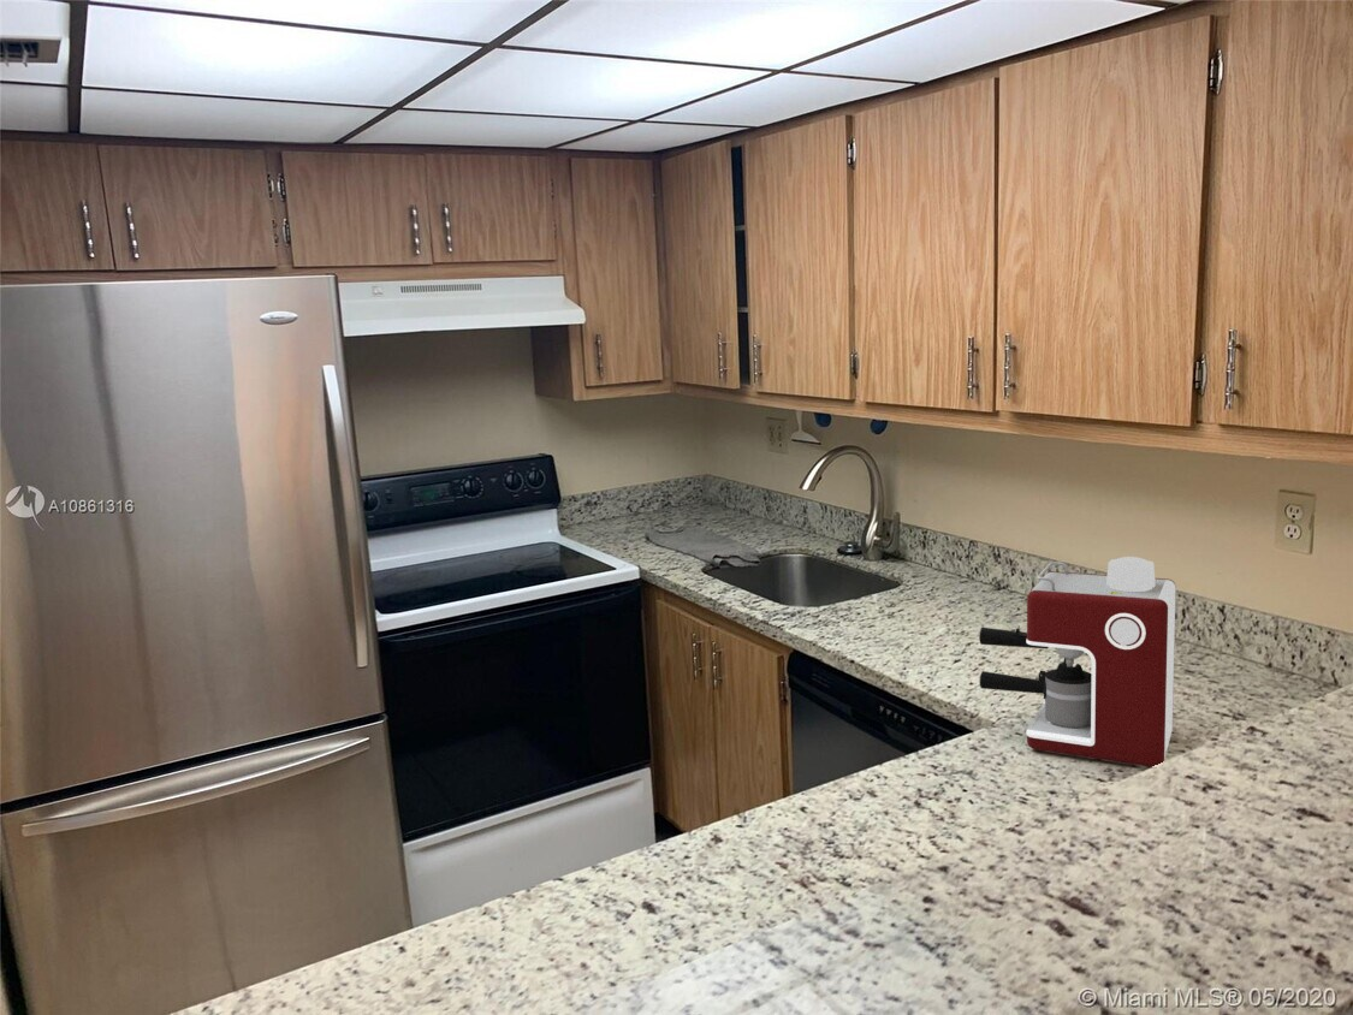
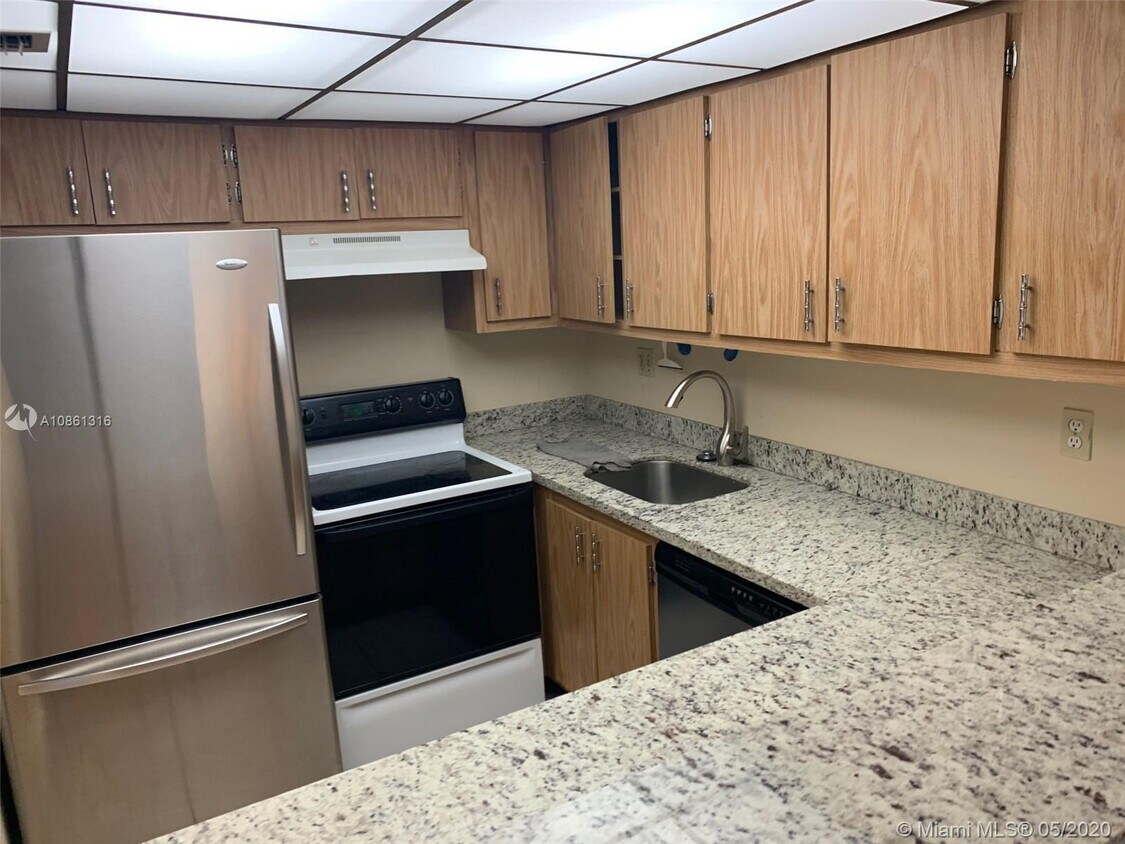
- coffee maker (1070, 647)
